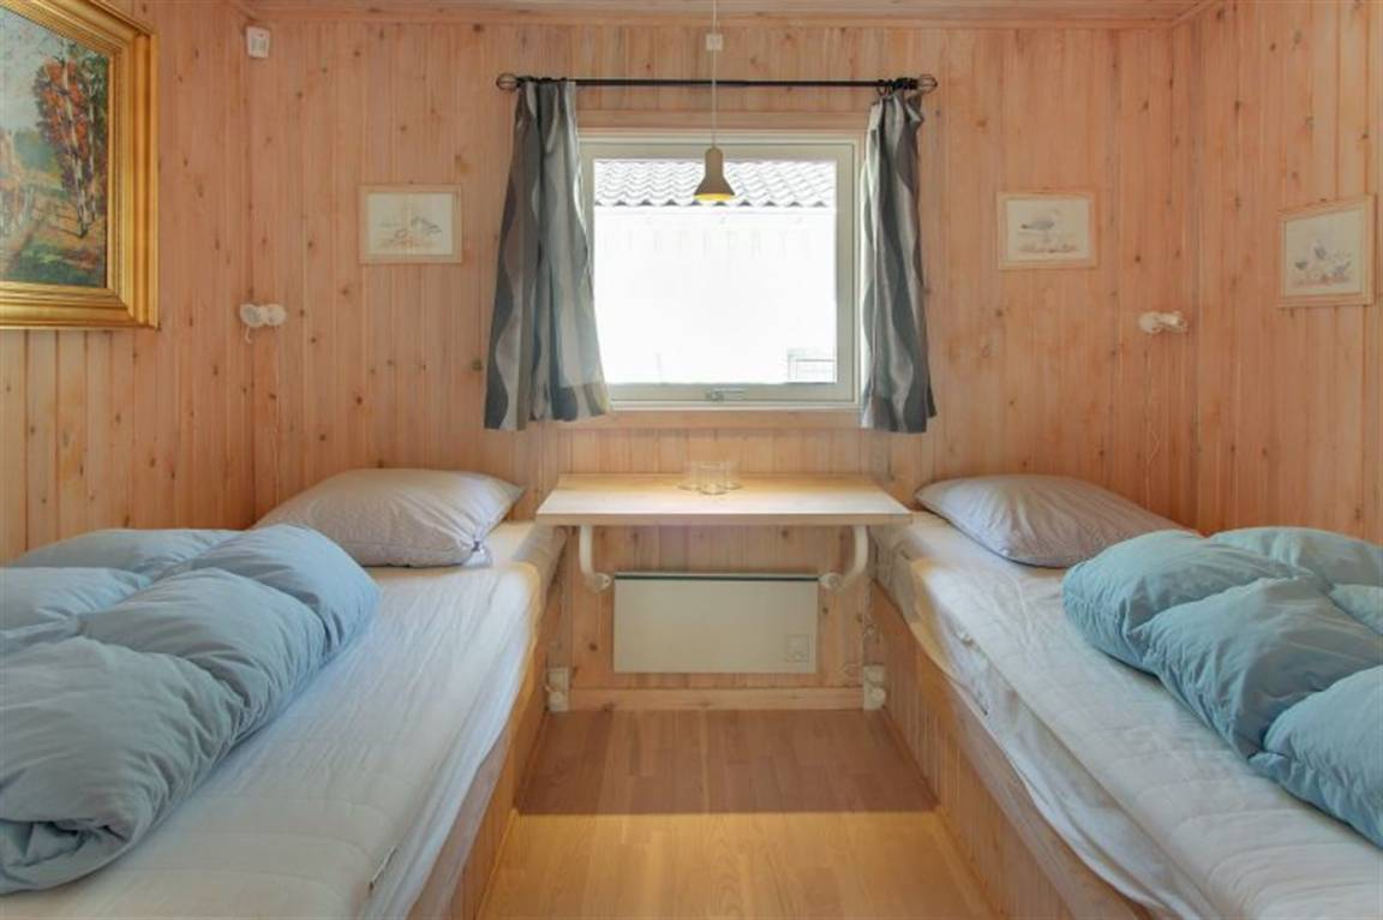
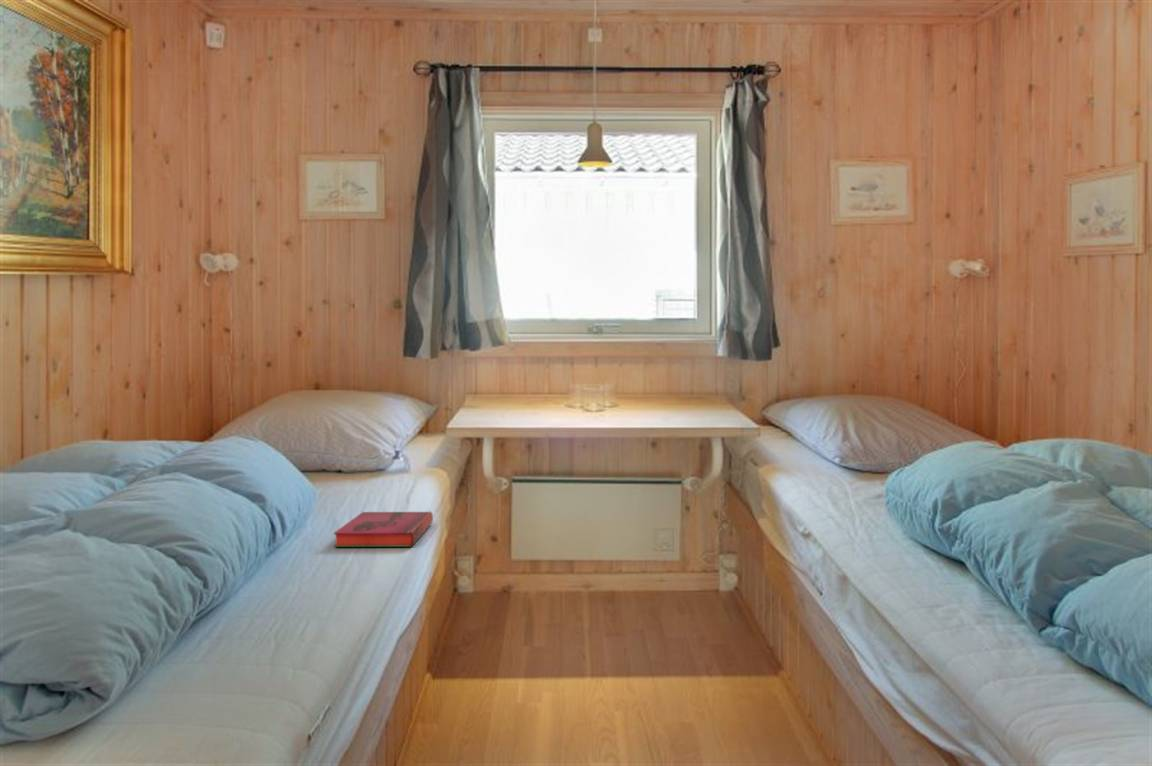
+ hardback book (386, 528)
